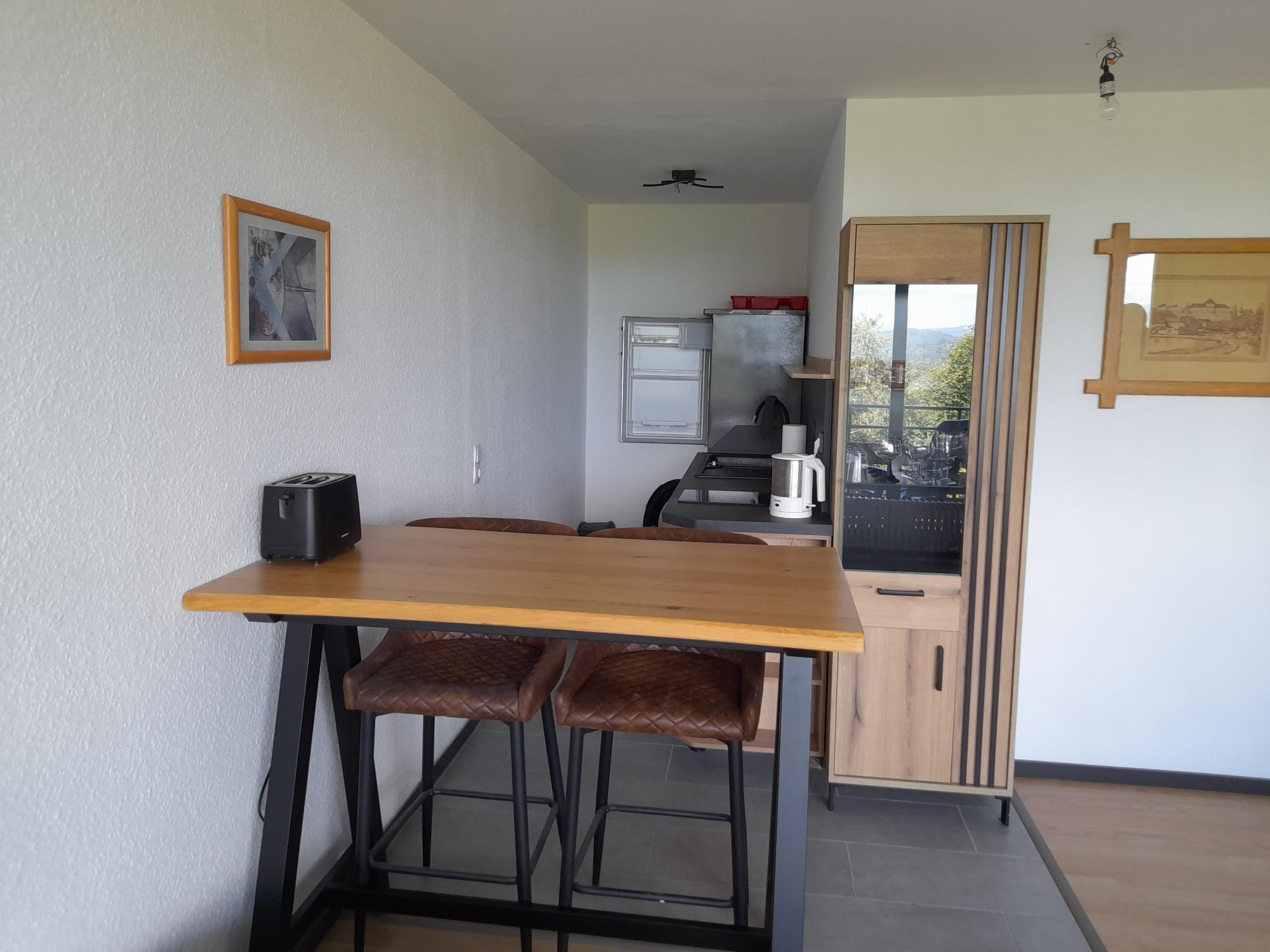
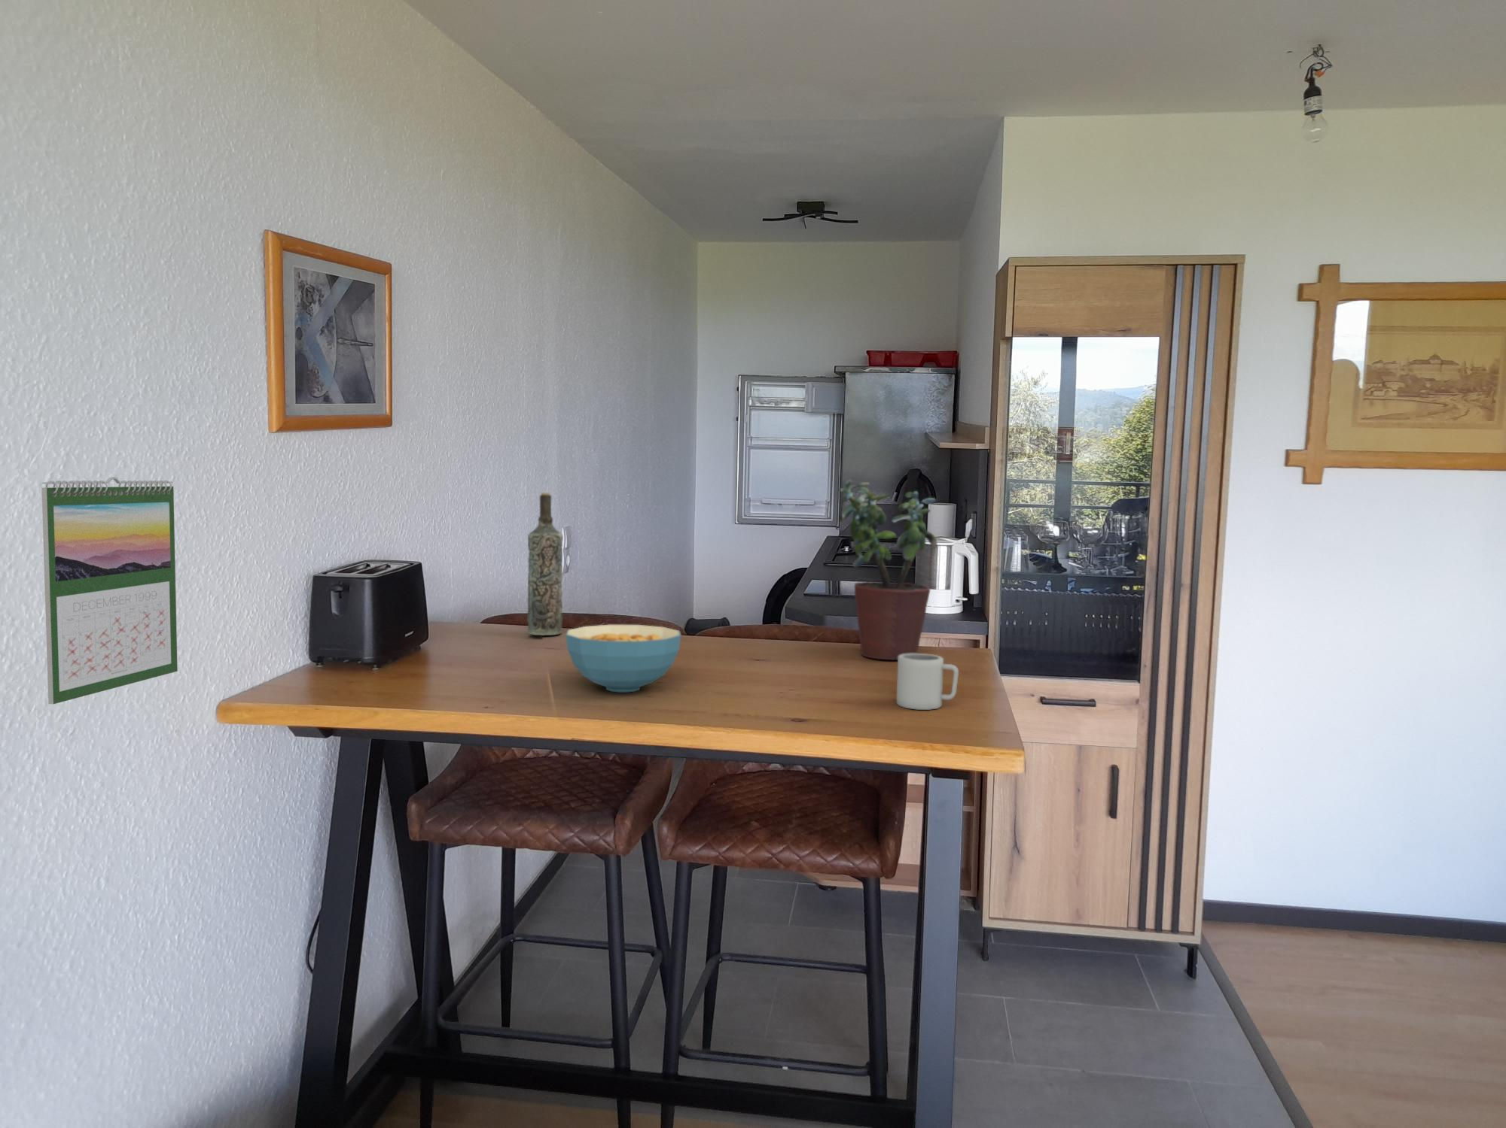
+ potted plant (886, 569)
+ cereal bowl (623, 660)
+ cup (927, 681)
+ calendar (115, 582)
+ bottle (545, 564)
